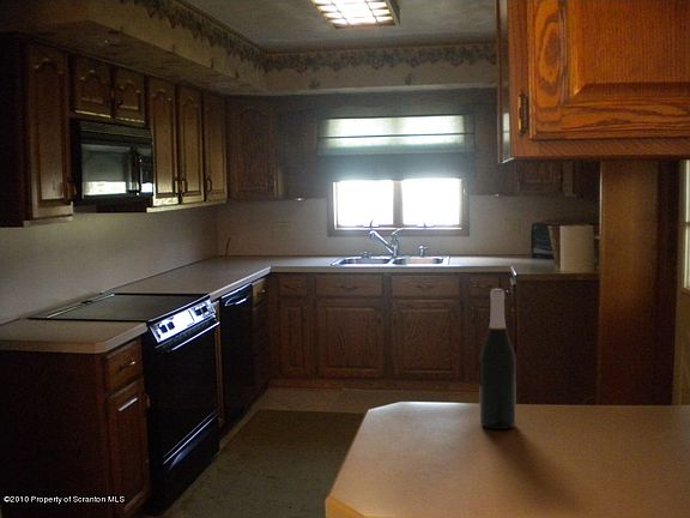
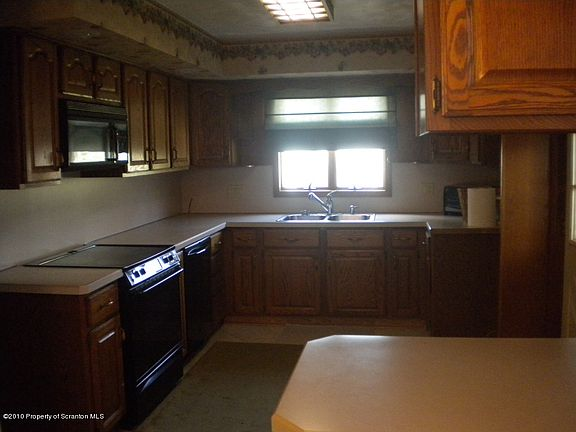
- wine bottle (497, 357)
